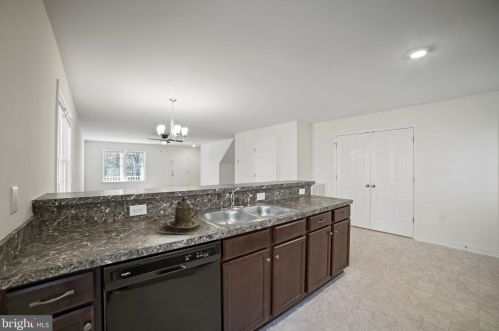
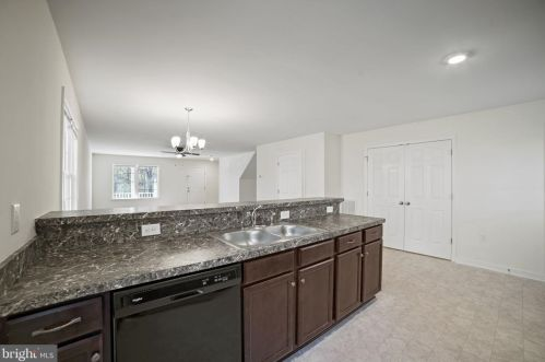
- teapot (179, 212)
